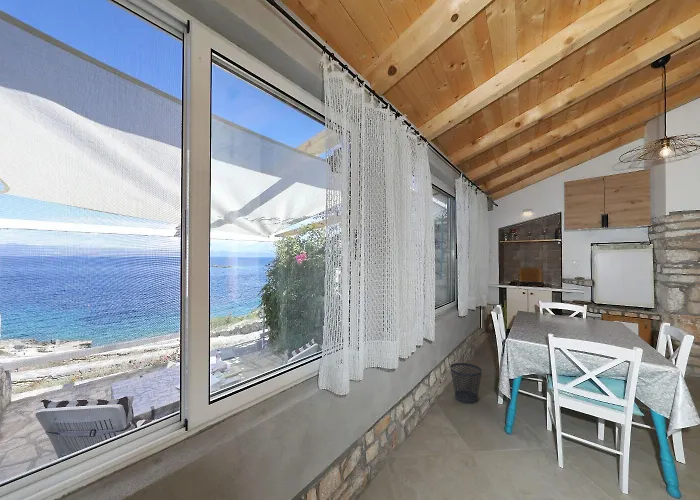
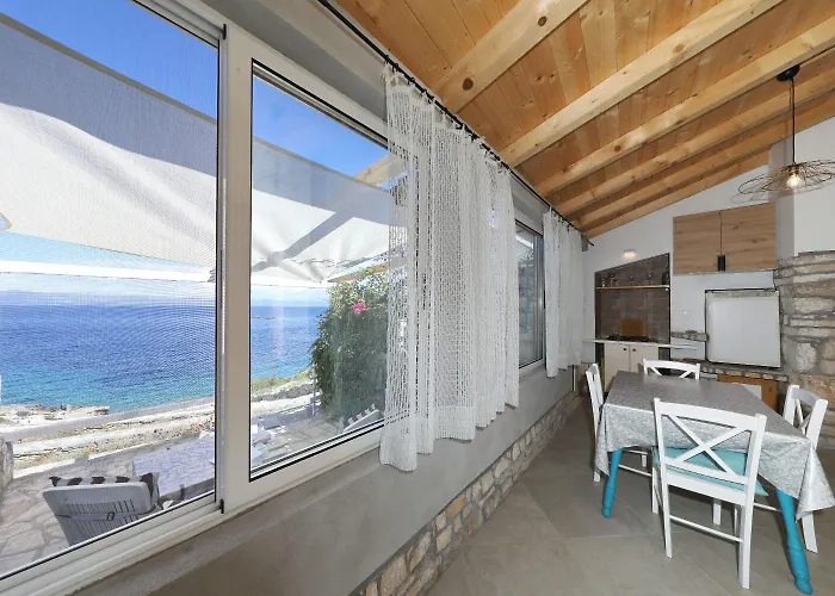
- wastebasket (466, 383)
